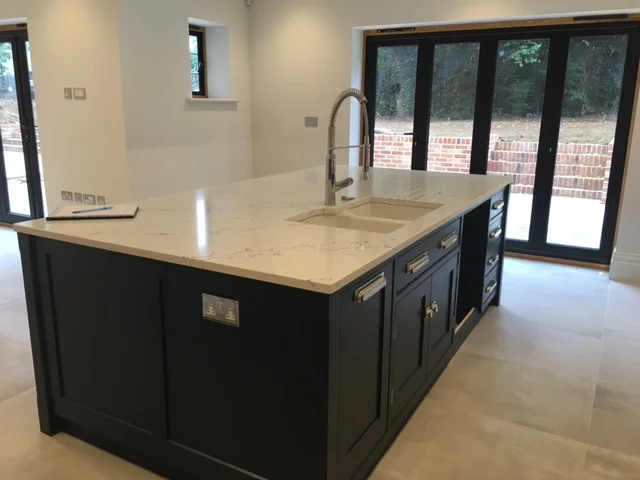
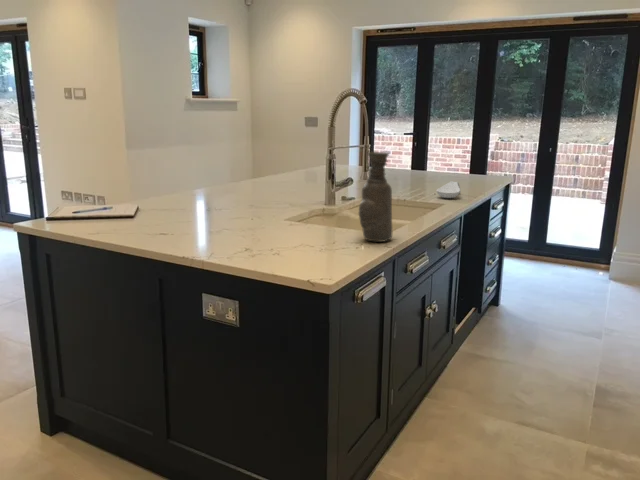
+ vase (377, 196)
+ spoon rest (450, 189)
